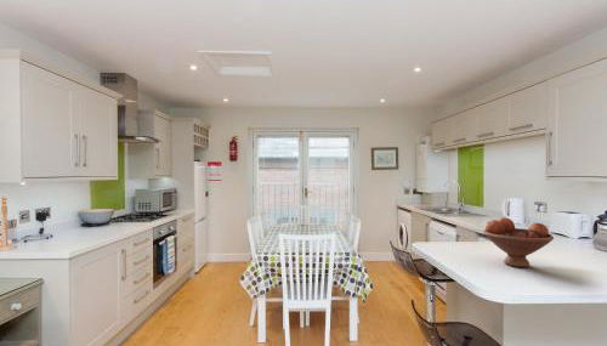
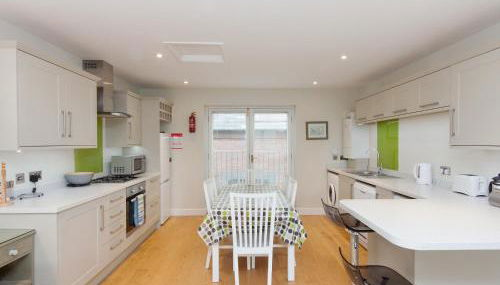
- fruit bowl (516, 242)
